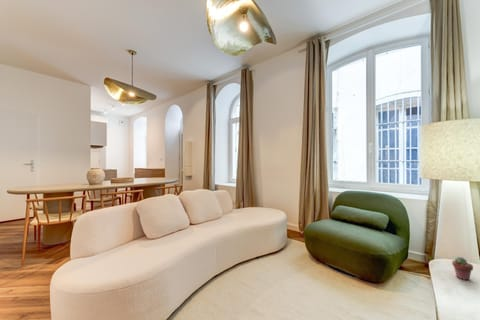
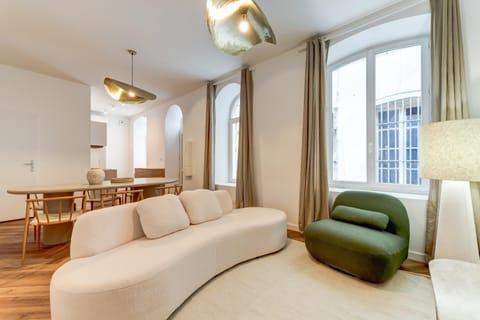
- potted succulent (462, 267)
